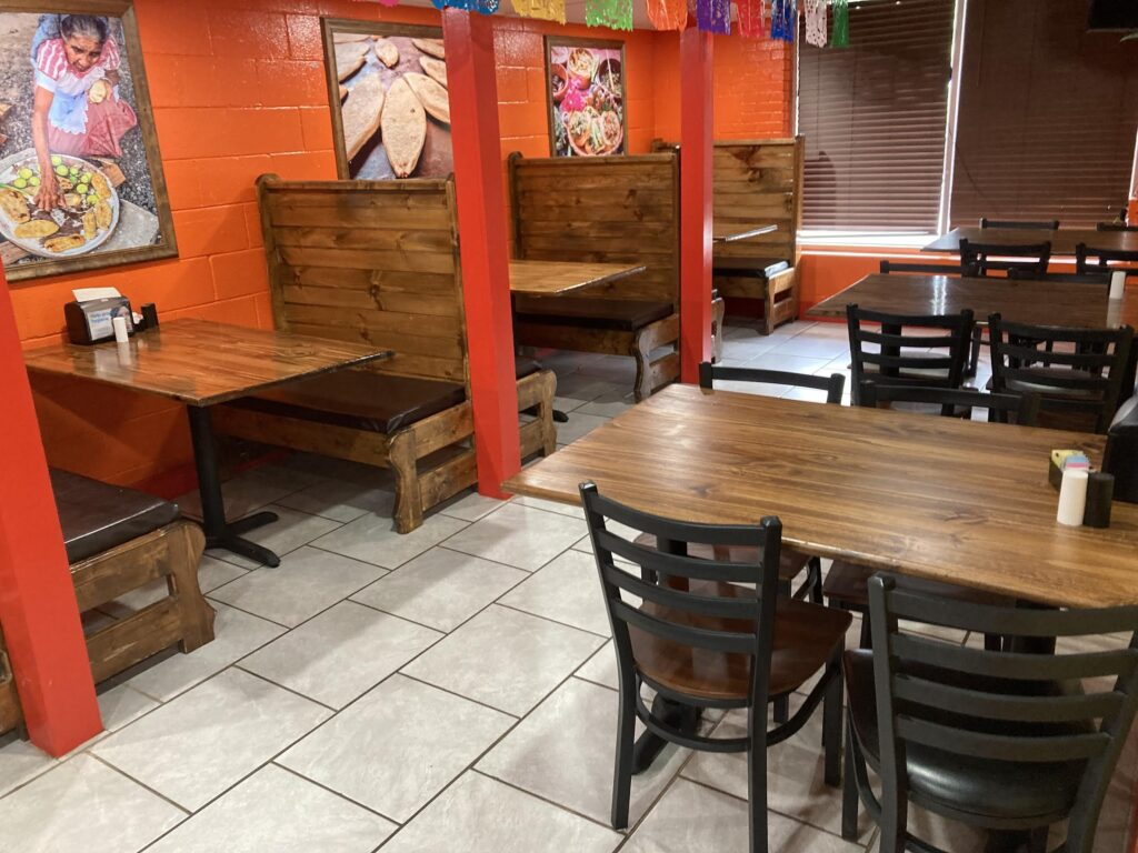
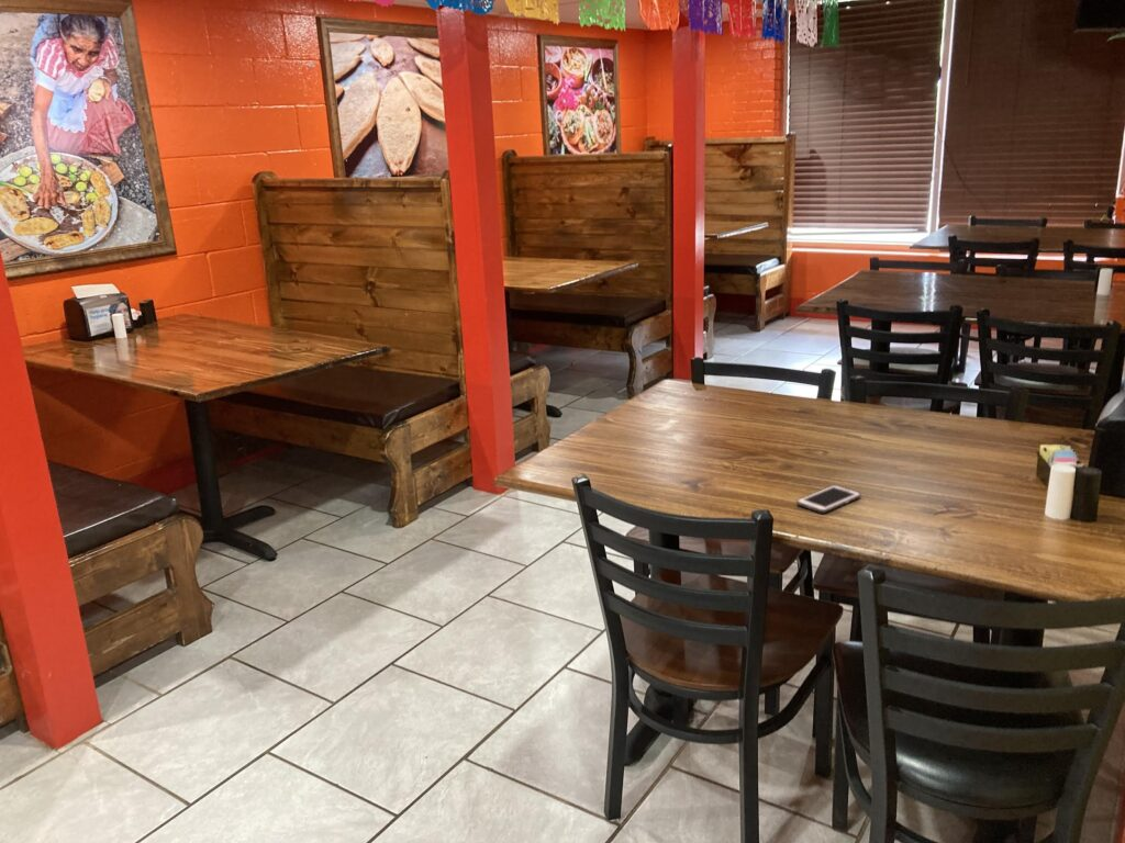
+ cell phone (828, 498)
